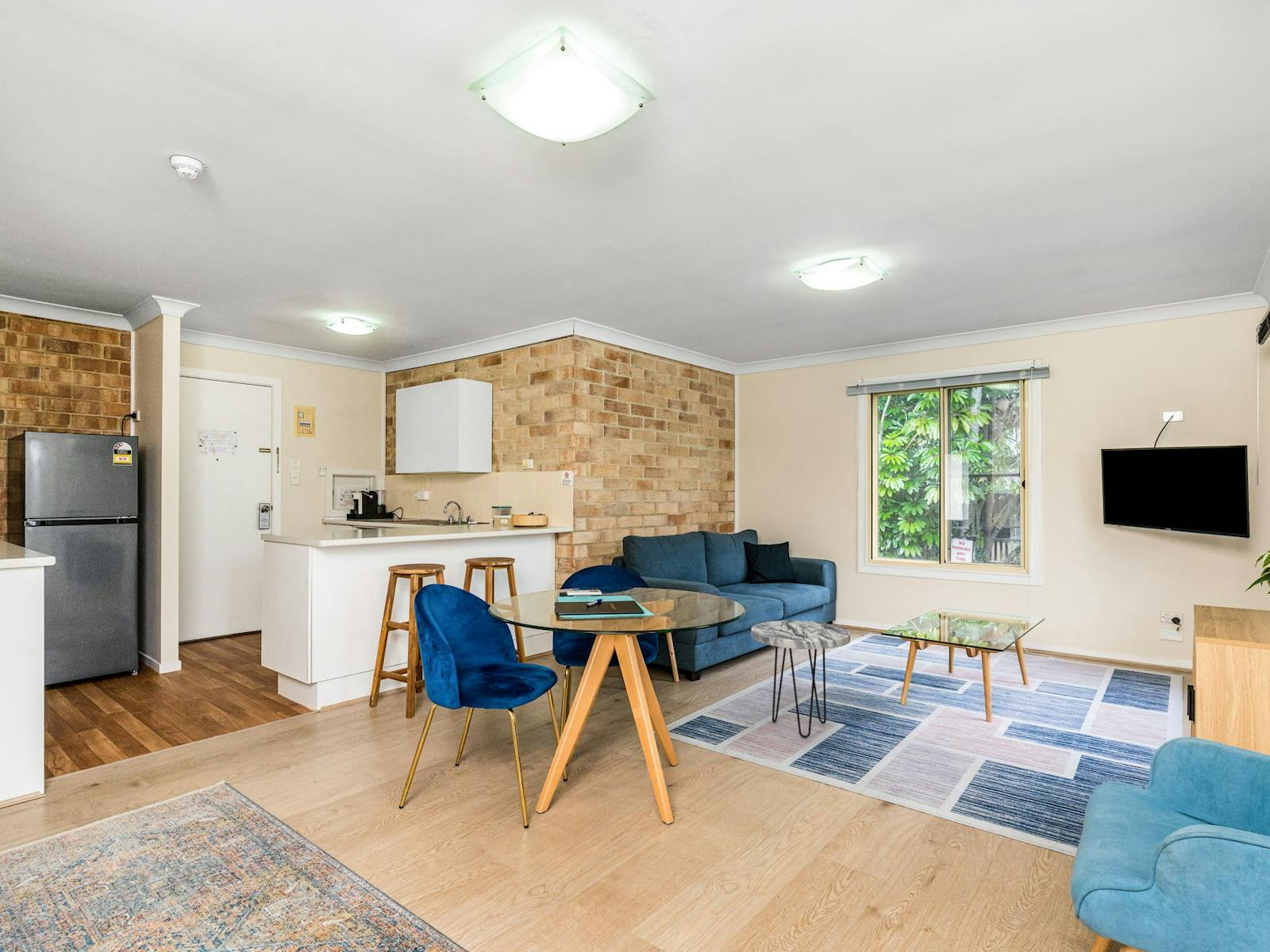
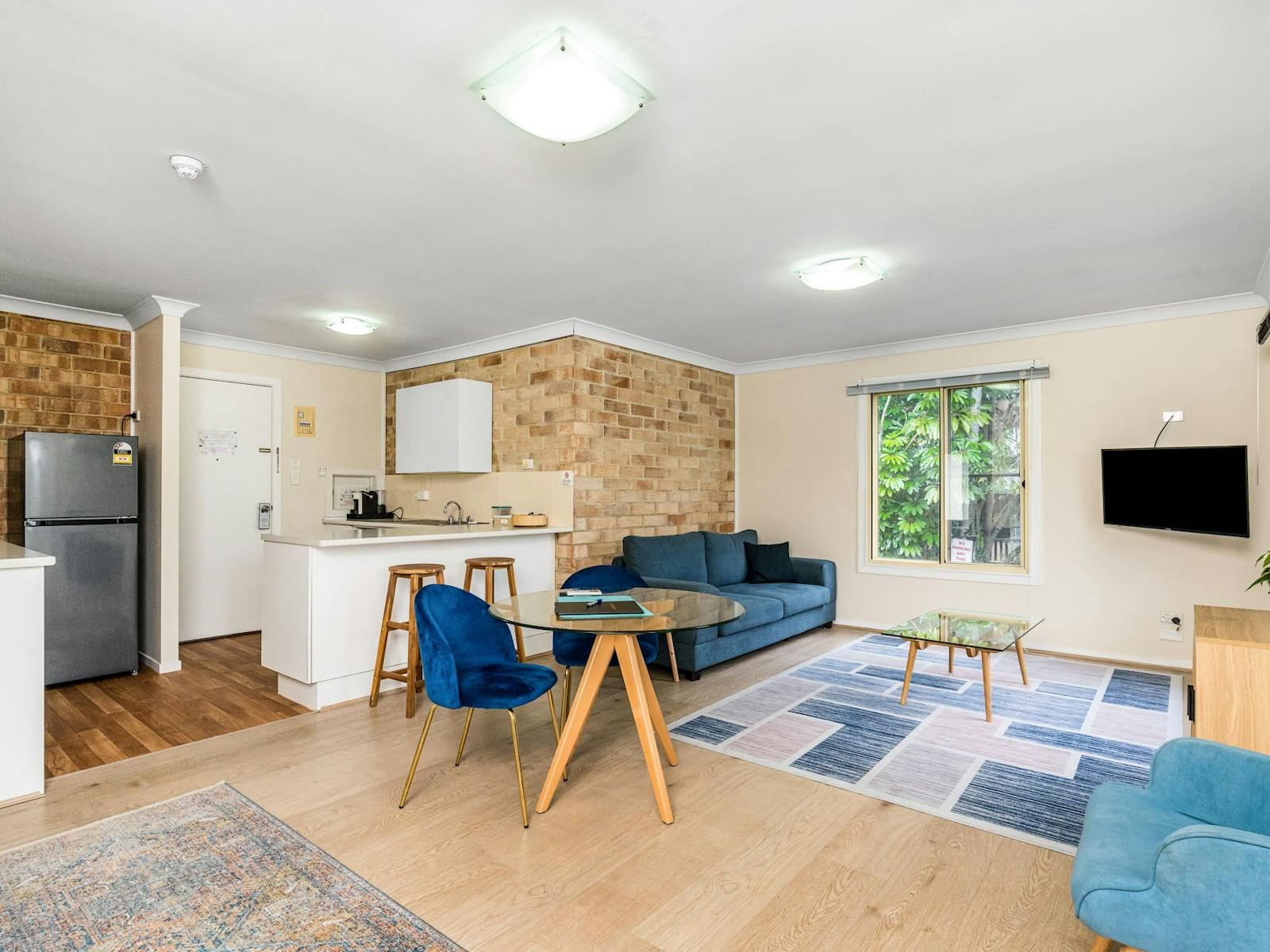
- side table (795, 679)
